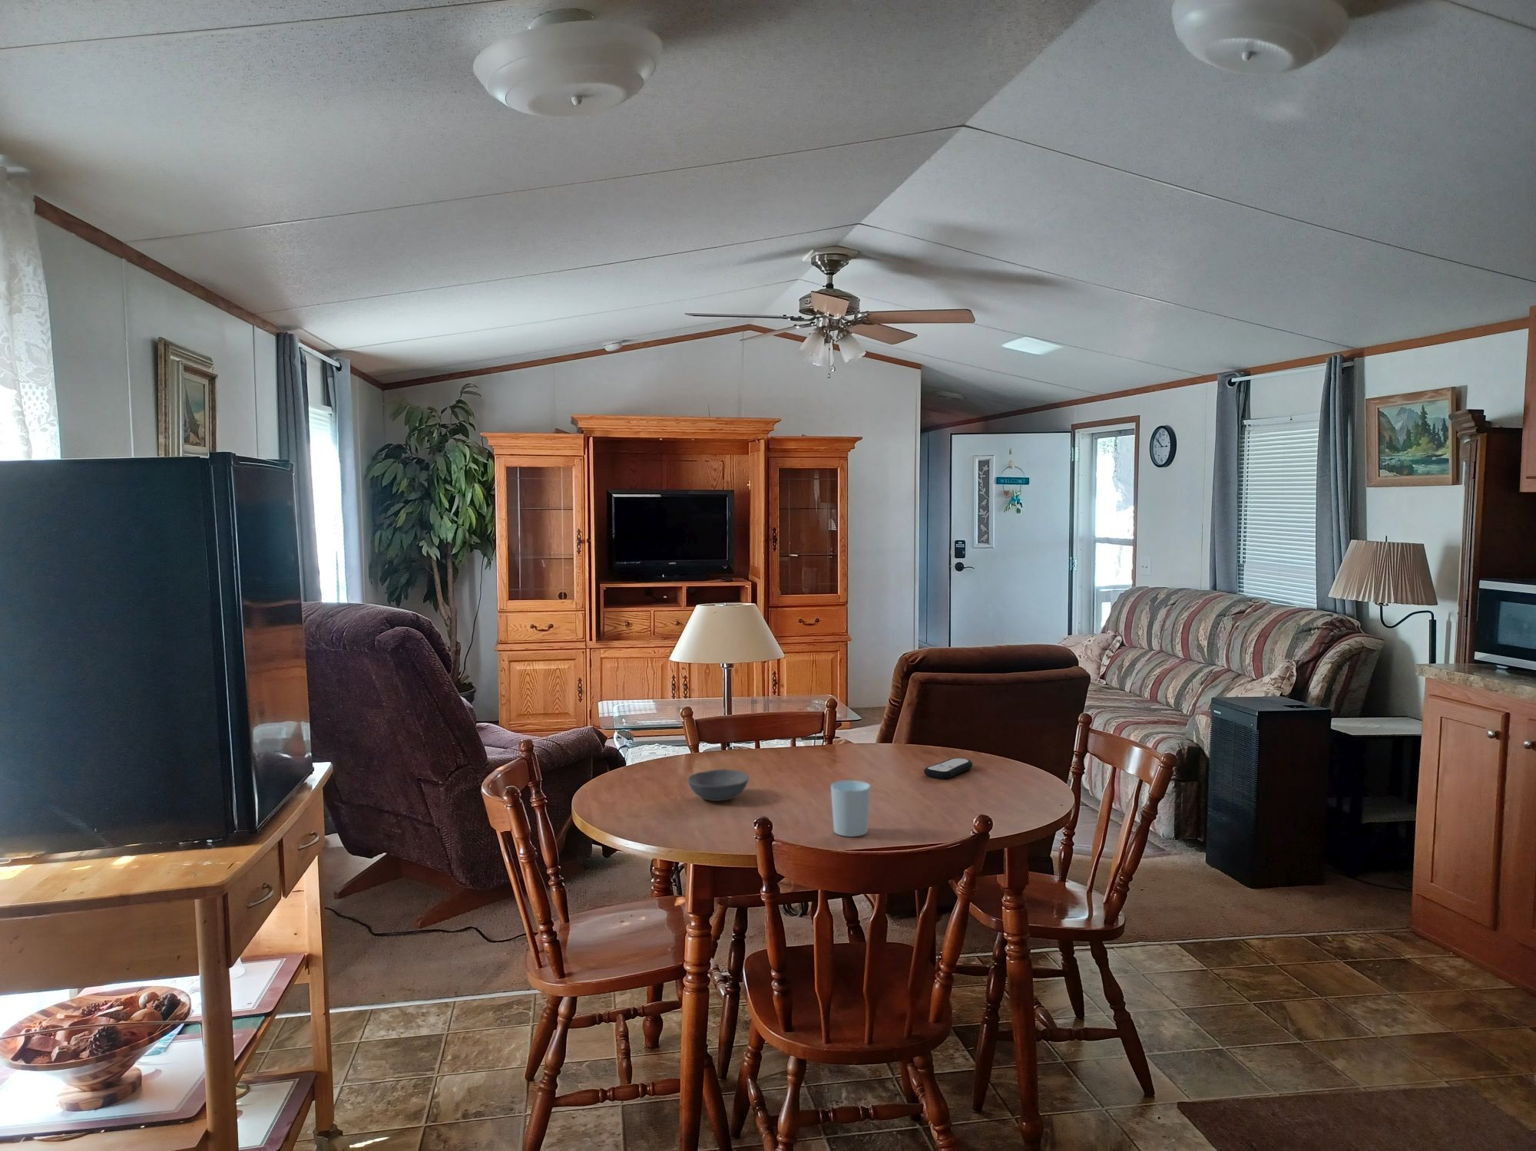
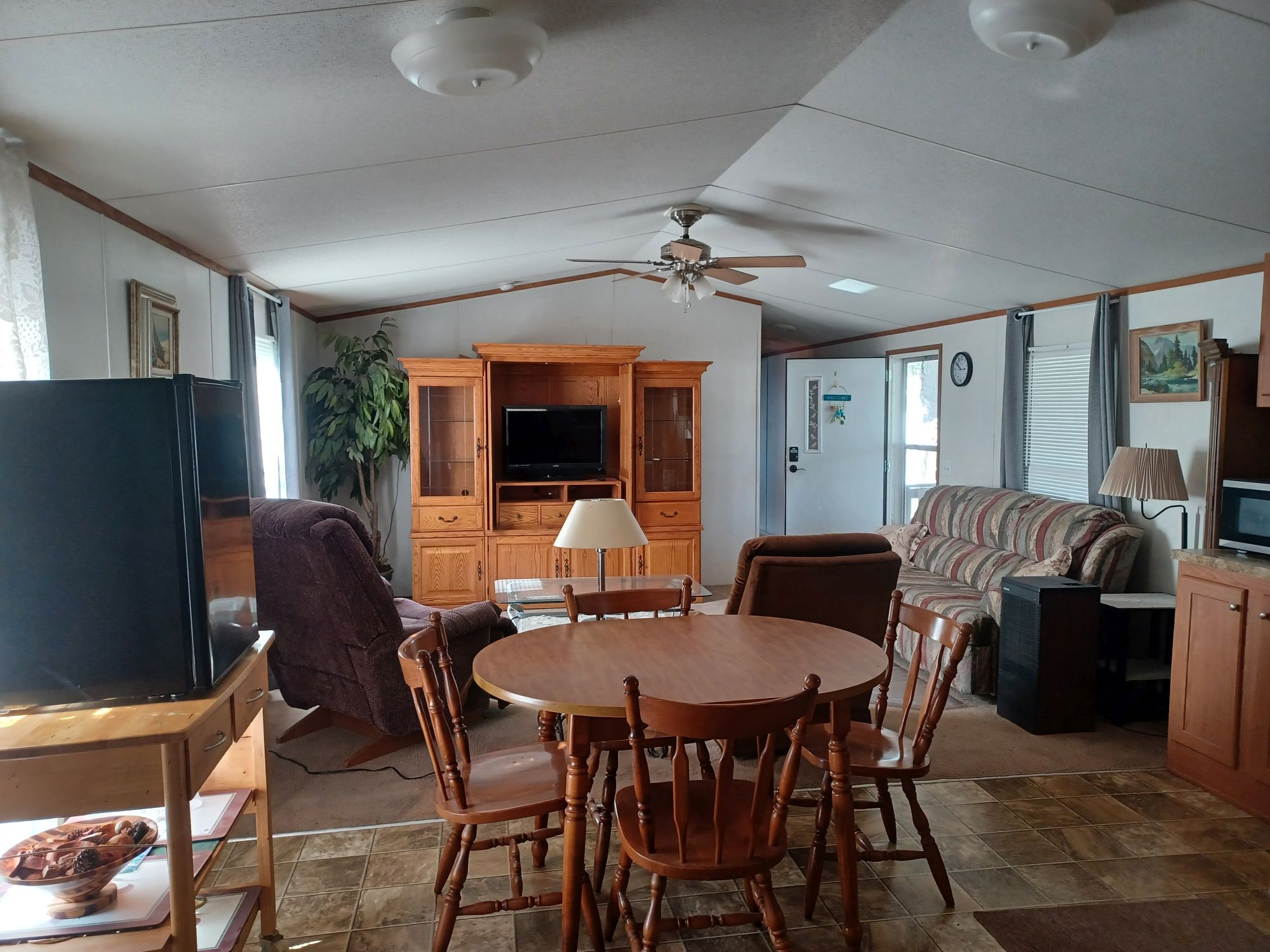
- remote control (949, 768)
- bowl (718, 787)
- cup (850, 808)
